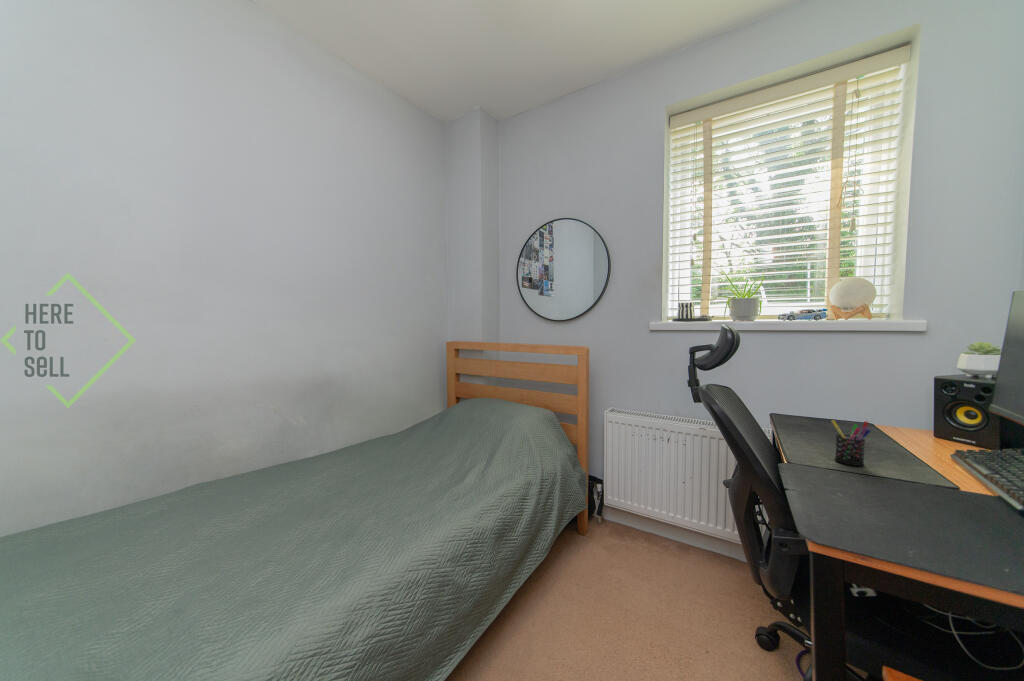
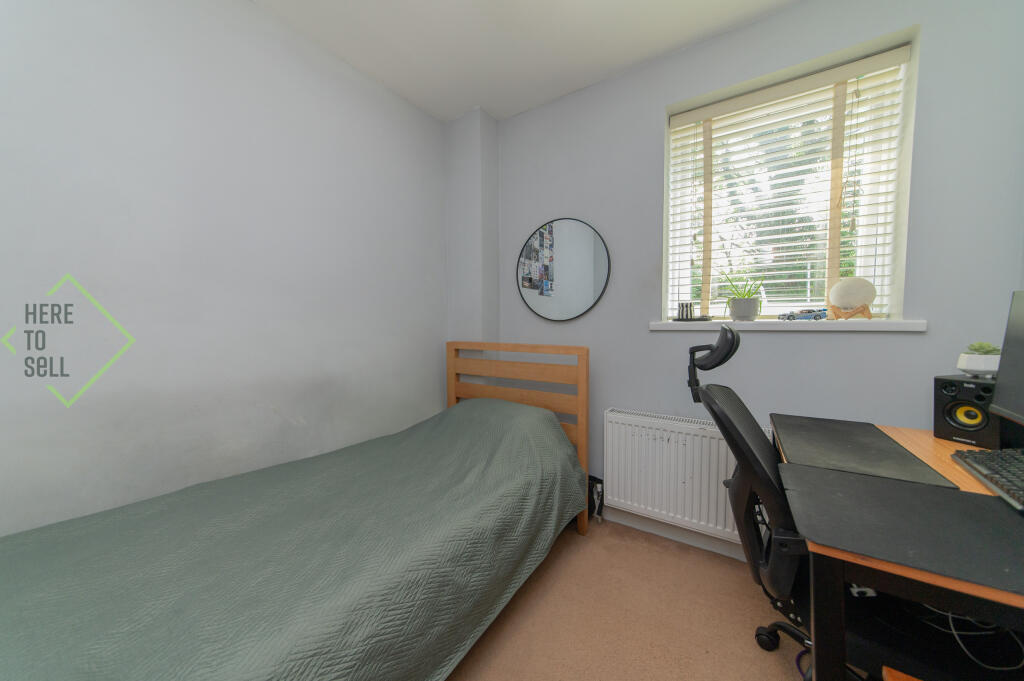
- pen holder (852, 440)
